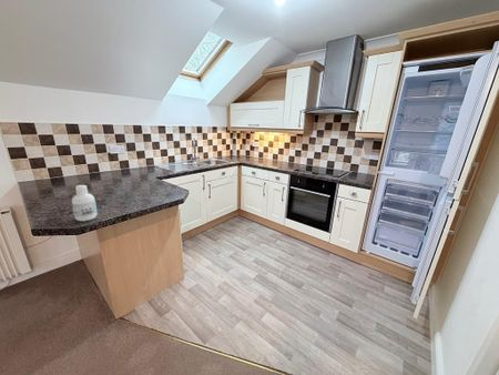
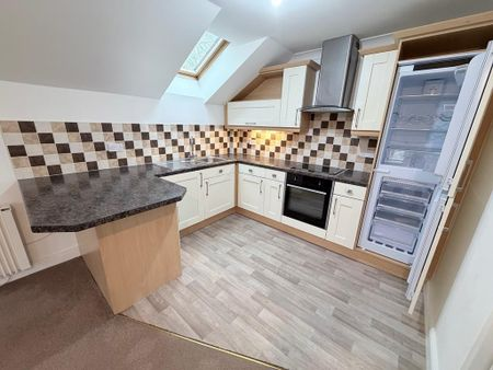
- bottle (83, 202)
